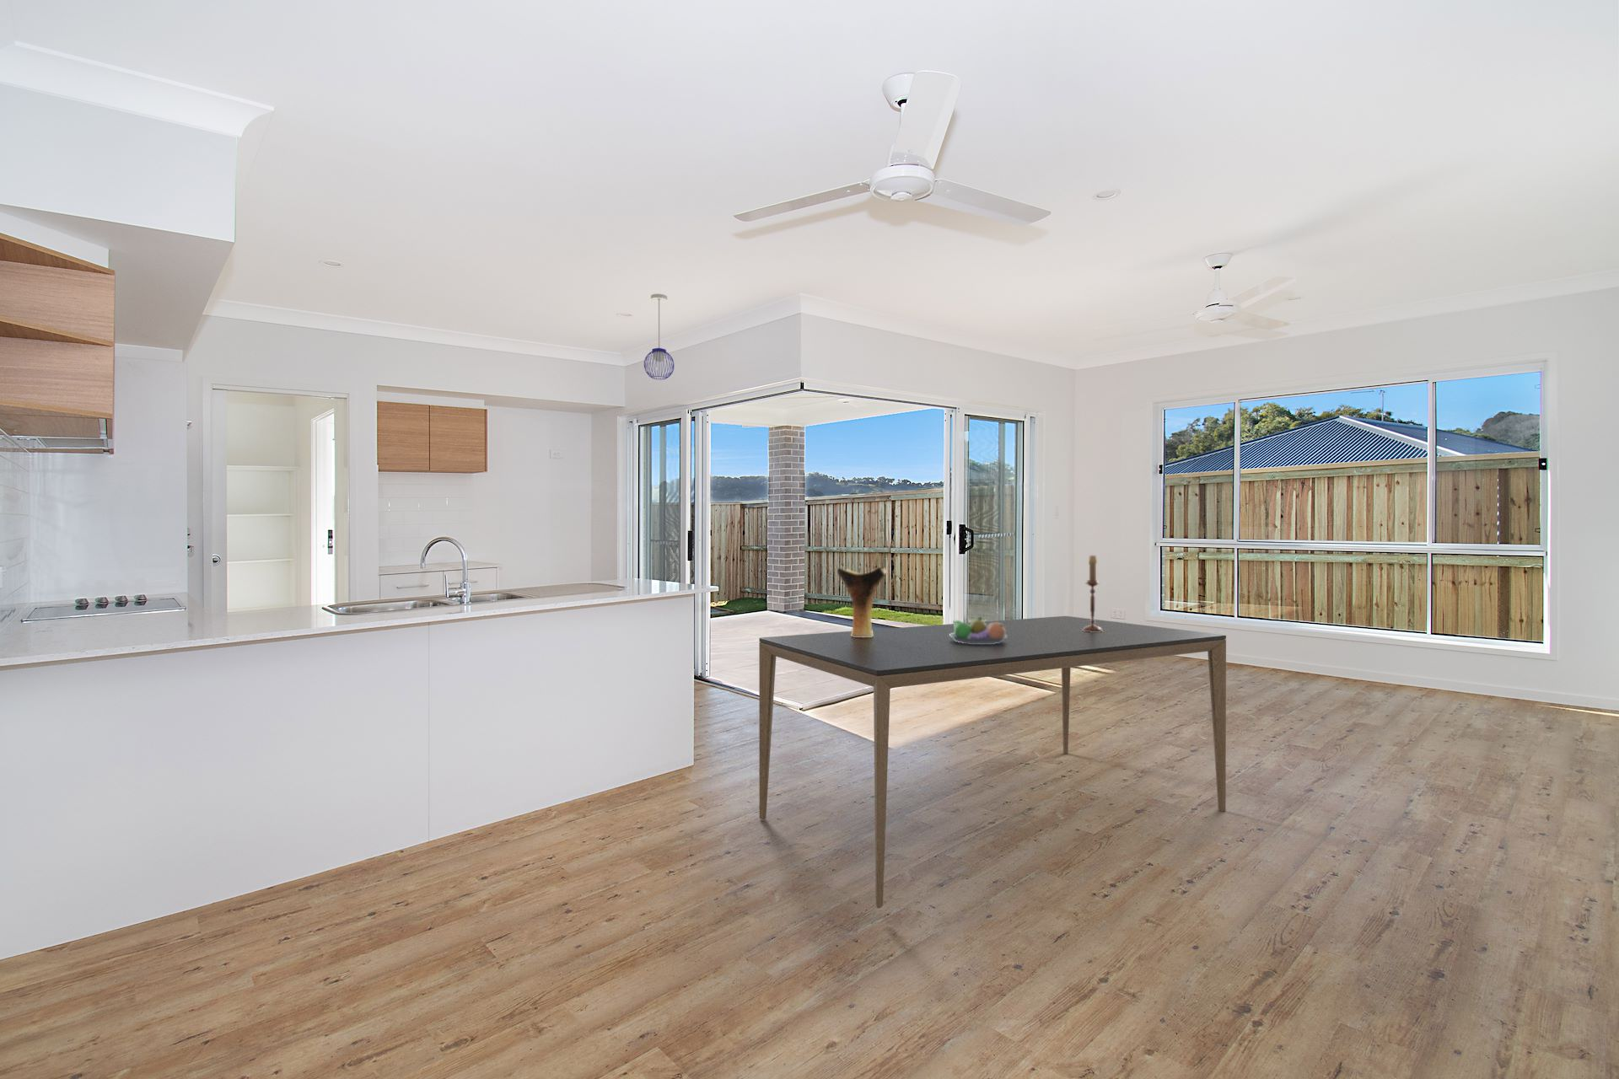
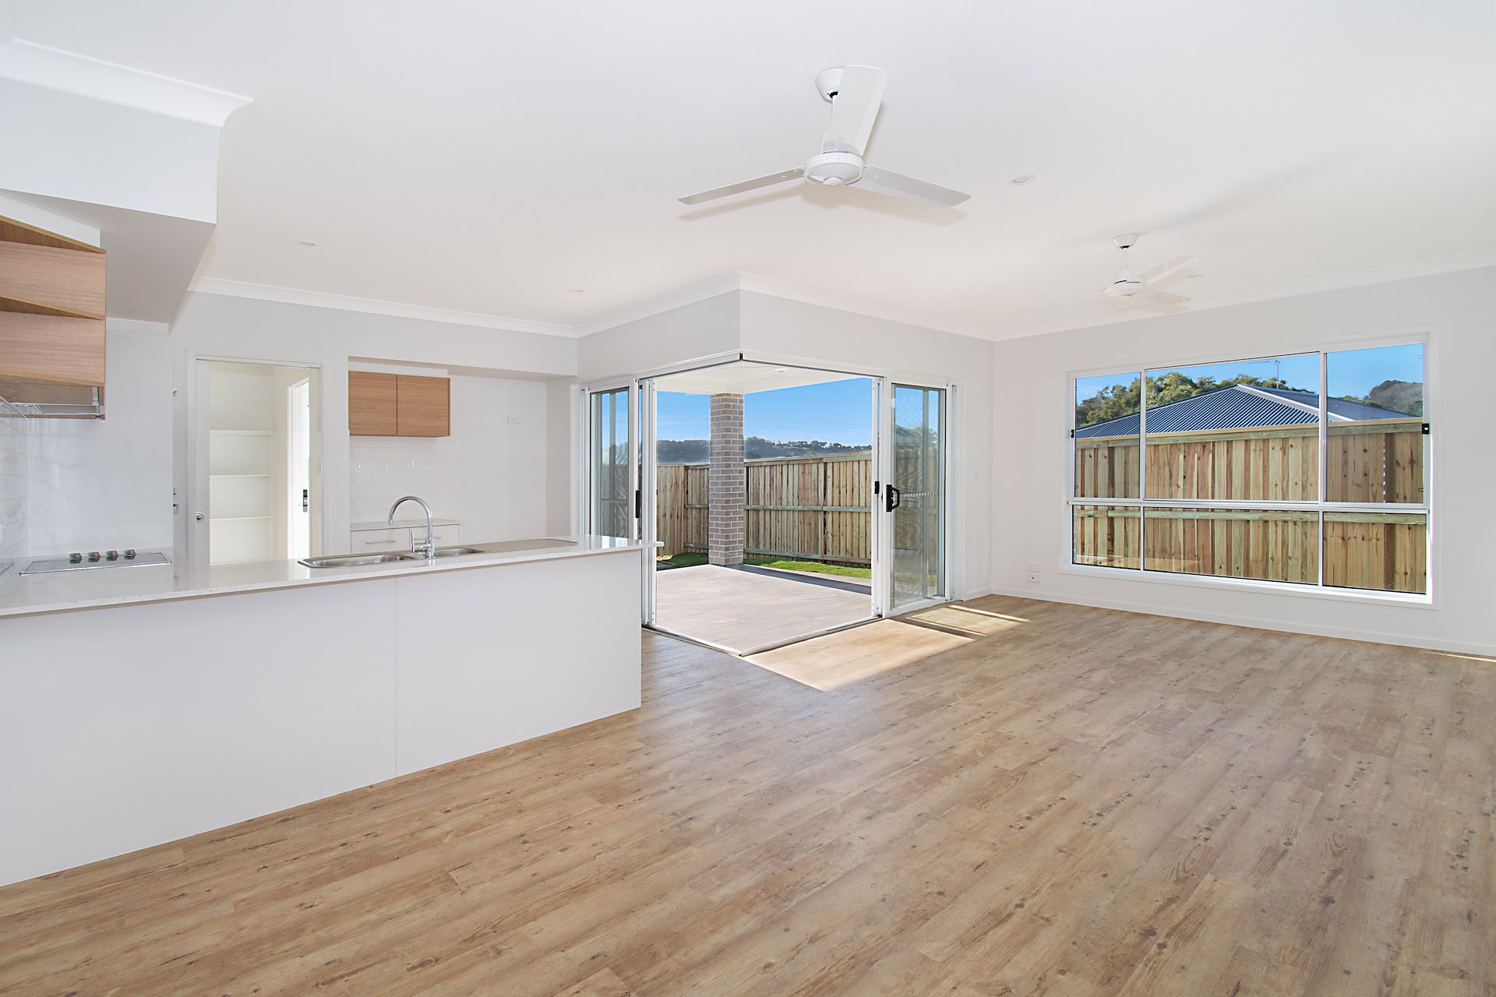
- fruit bowl (977, 629)
- dining table (990, 676)
- candlestick (1091, 591)
- vase (861, 600)
- pendant light (659, 337)
